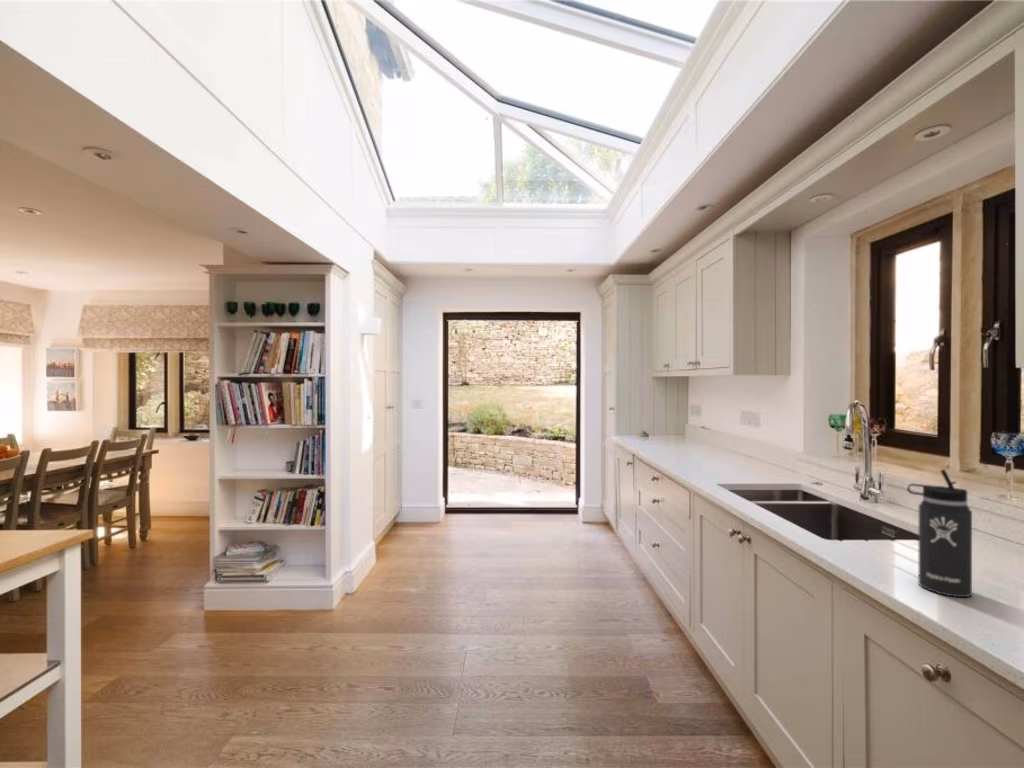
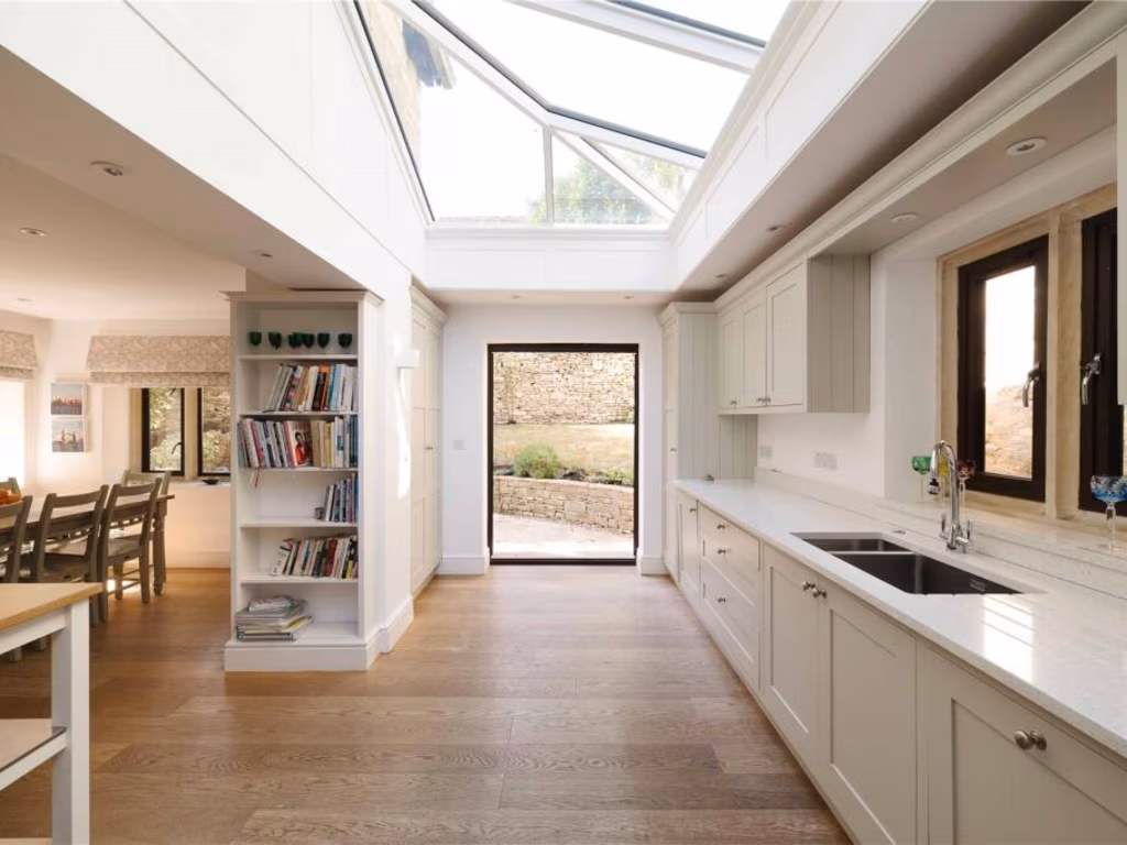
- thermos bottle (938, 528)
